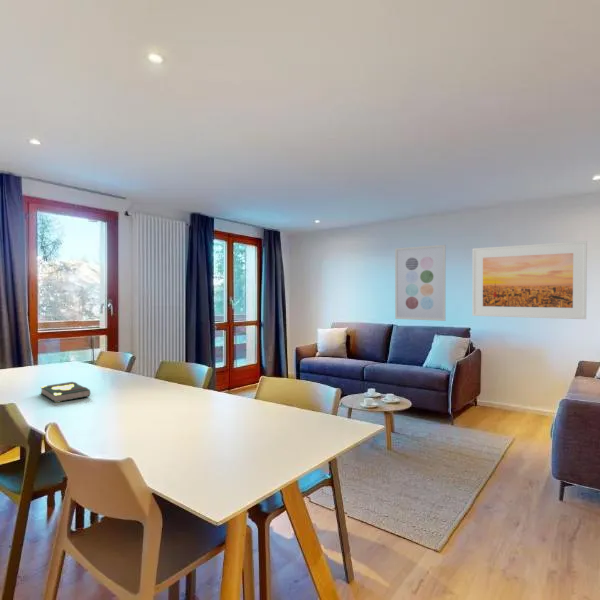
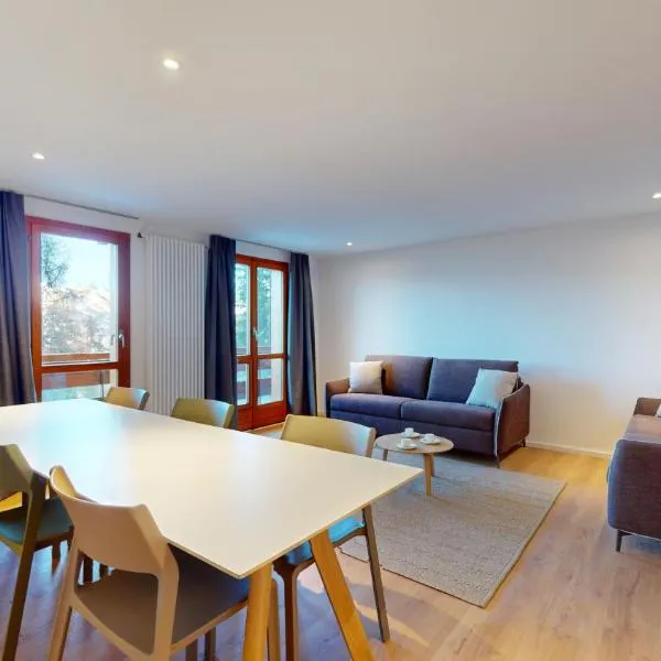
- book (65, 391)
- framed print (525, 281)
- wall art (419, 283)
